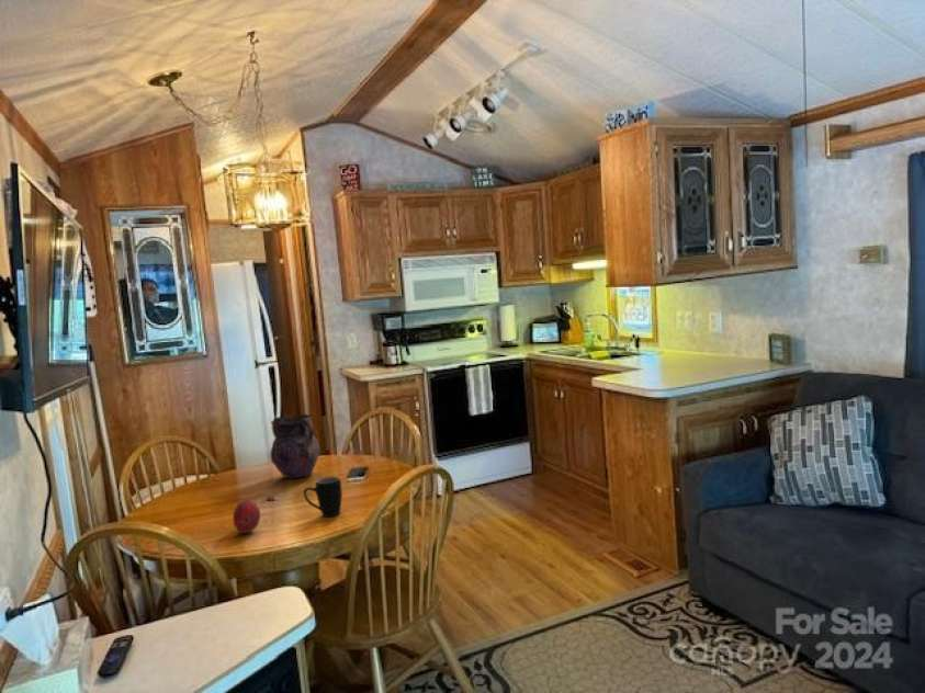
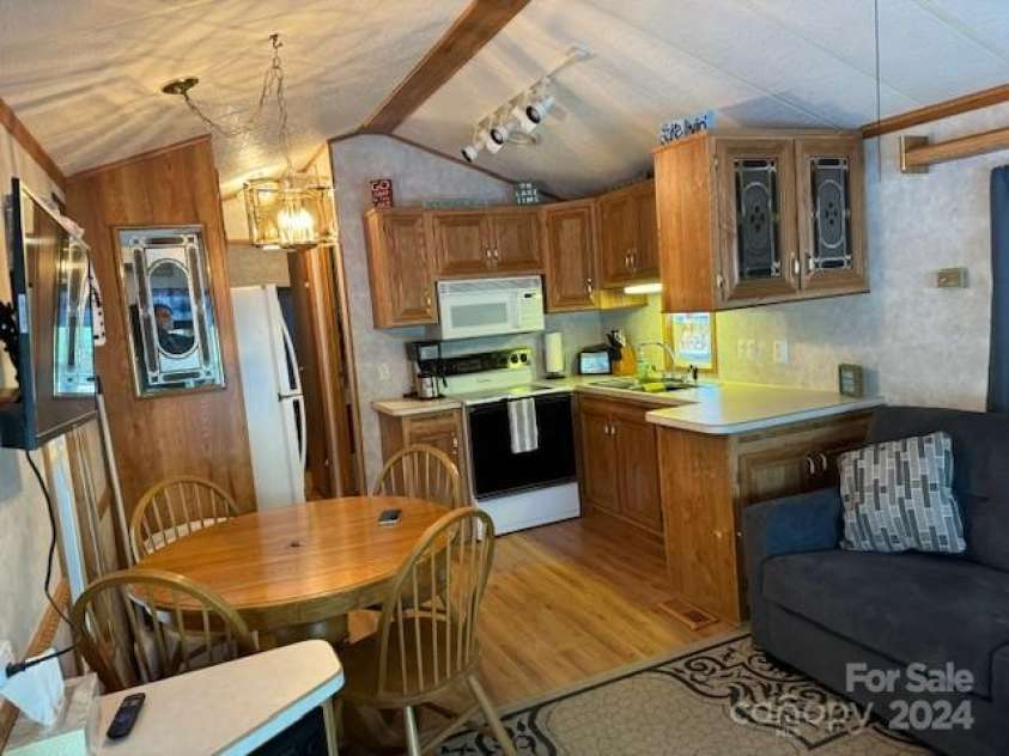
- vase (294, 446)
- fruit (246, 515)
- mug (323, 498)
